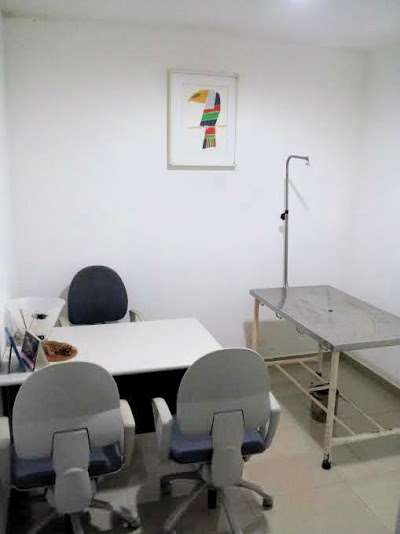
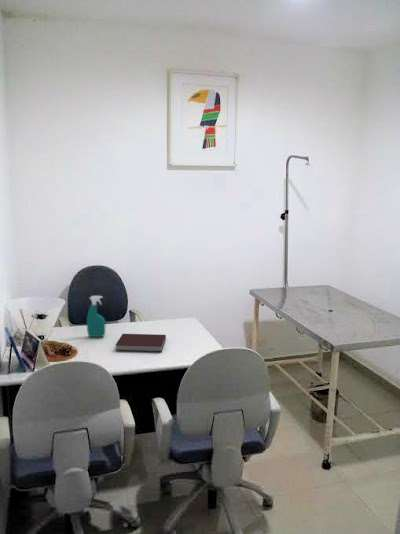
+ spray bottle (95, 316)
+ notebook (141, 342)
